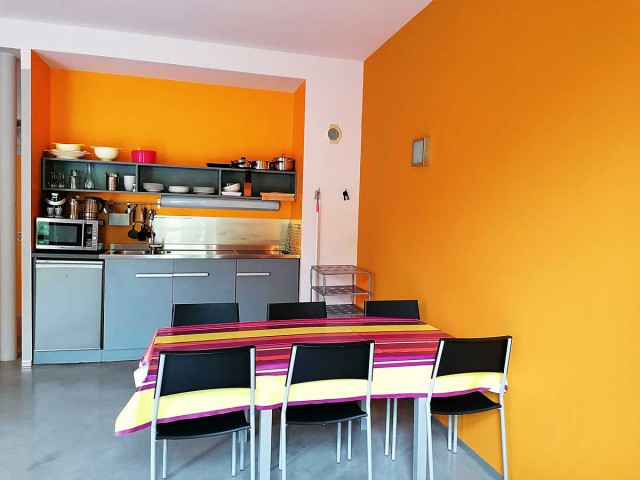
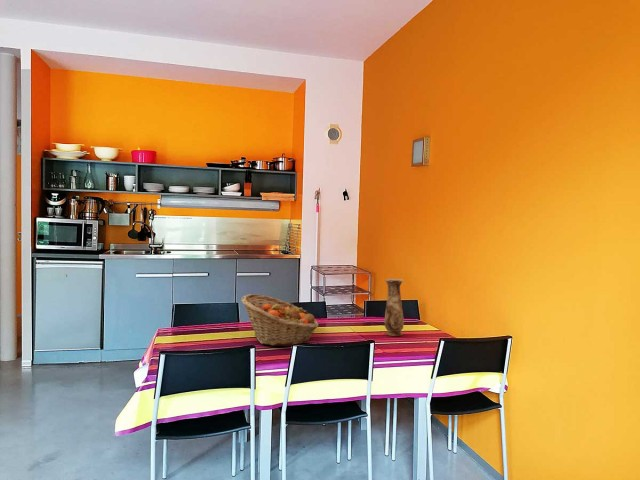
+ fruit basket (279, 317)
+ vase (394, 306)
